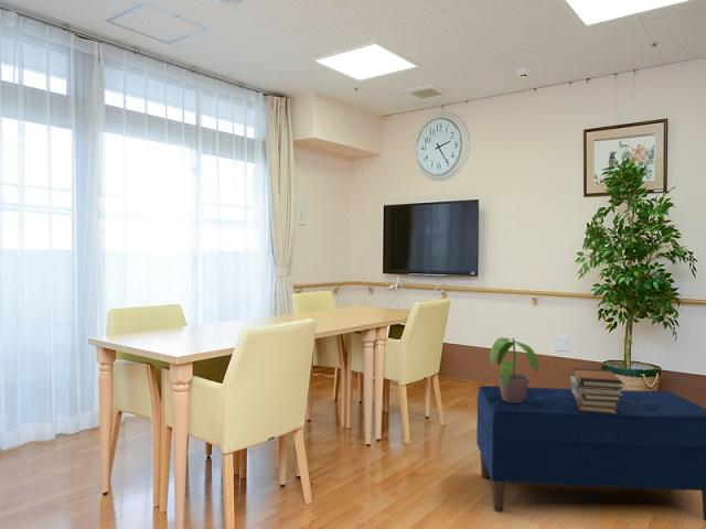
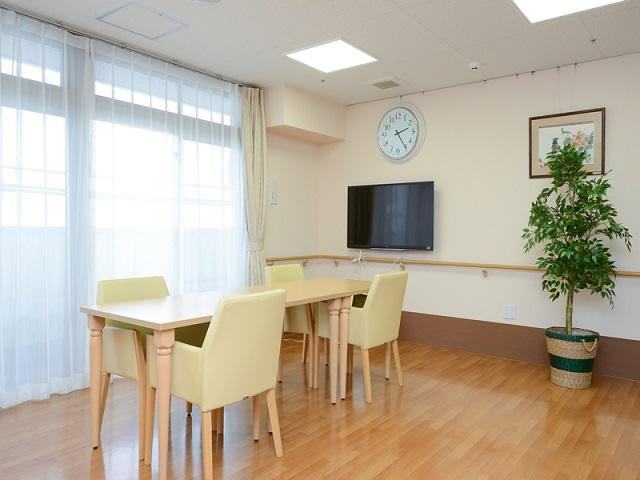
- bench (588, 447)
- potted plant (513, 368)
- book stack (595, 389)
